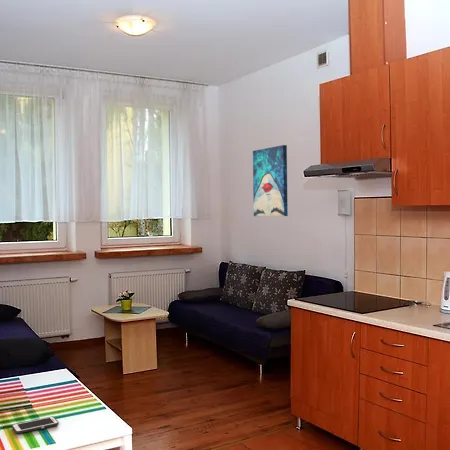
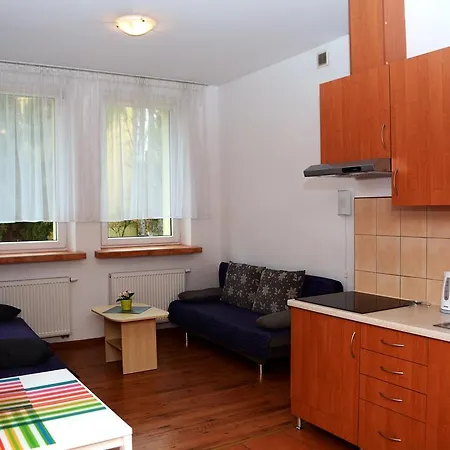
- cell phone (35, 424)
- wall art (269, 182)
